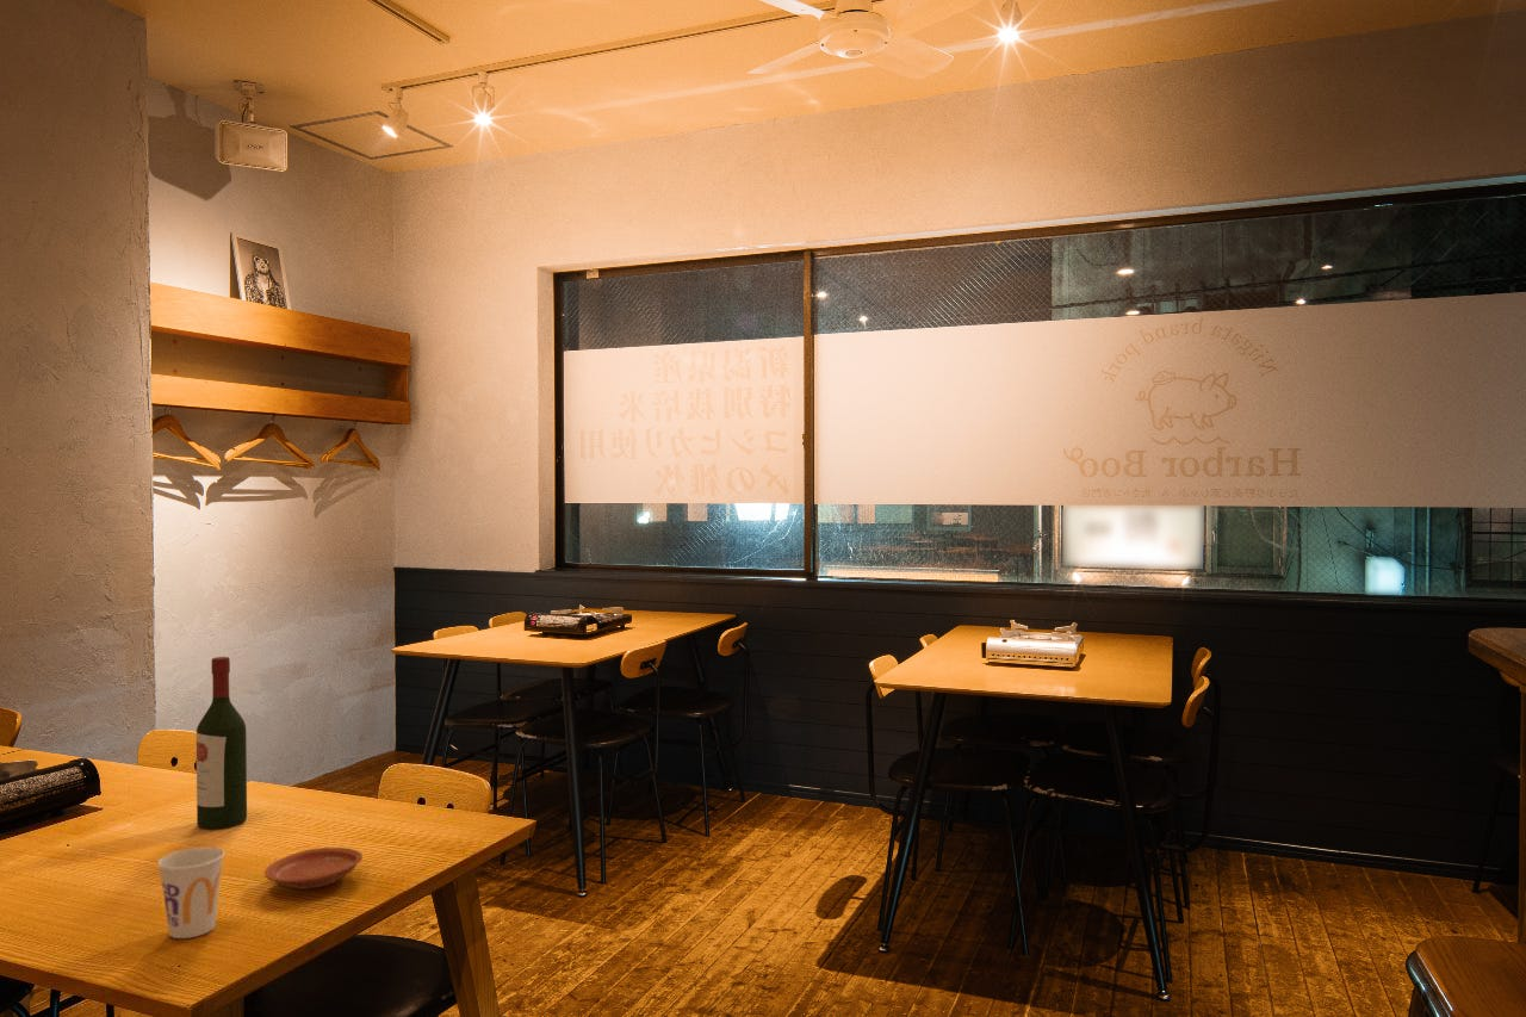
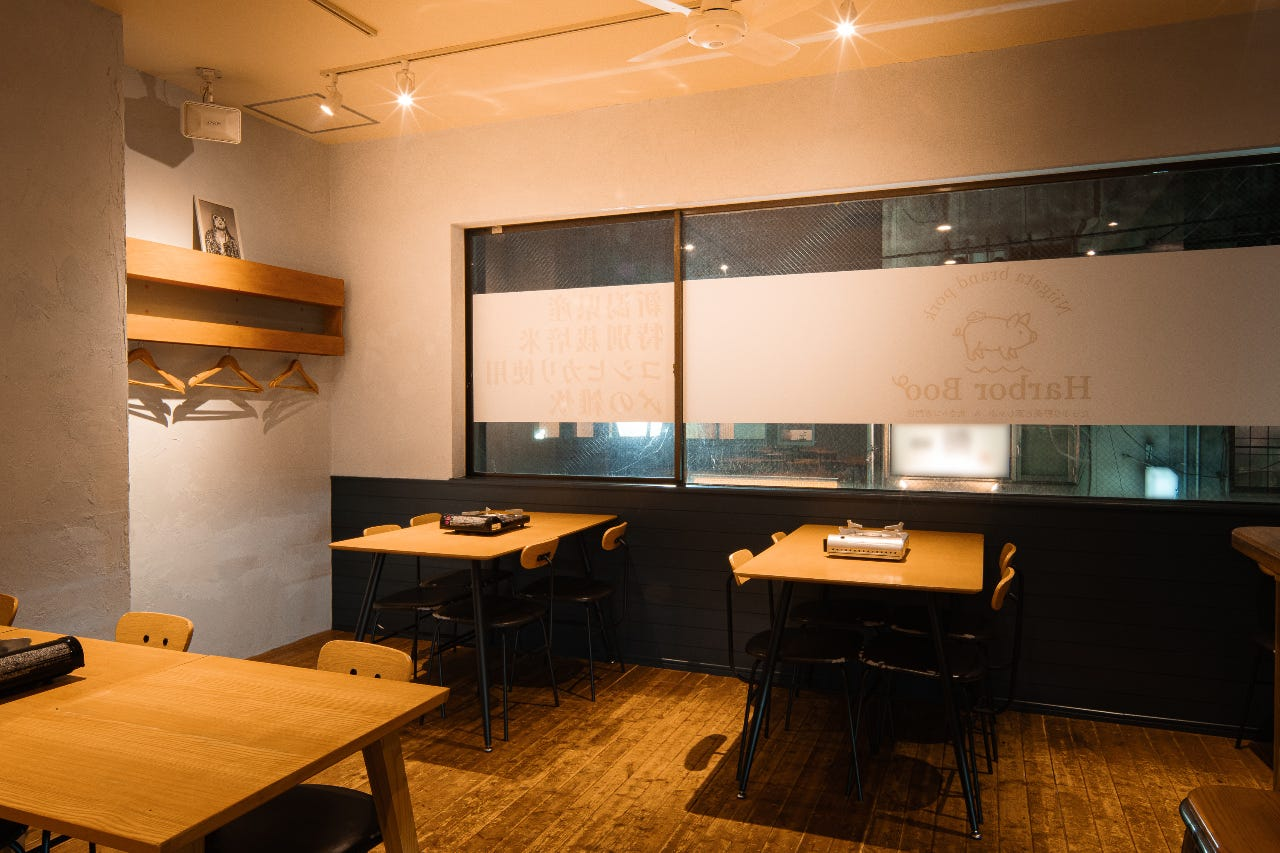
- plate (314, 870)
- cup (192, 893)
- wine bottle (221, 739)
